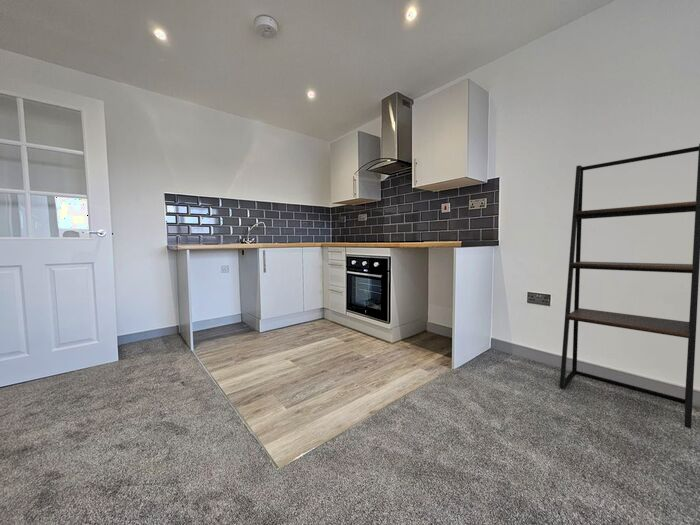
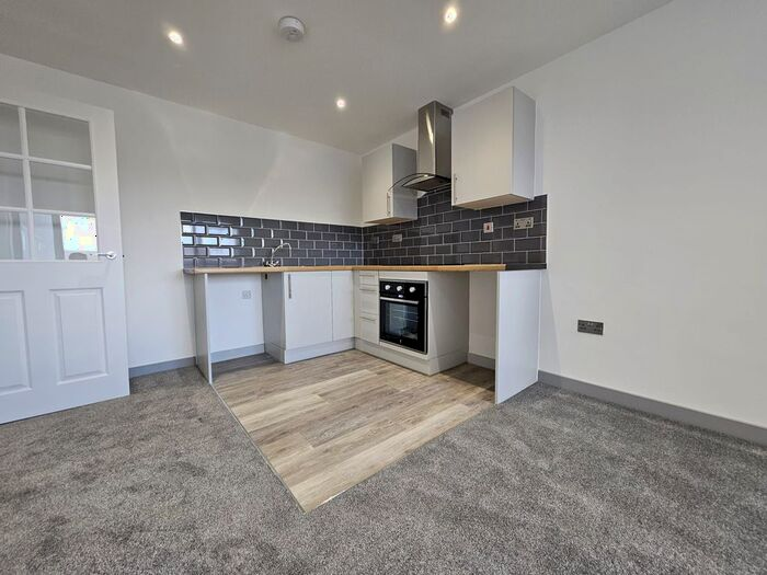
- shelving unit (626, 270)
